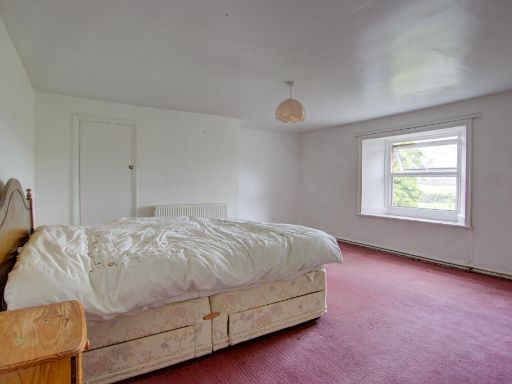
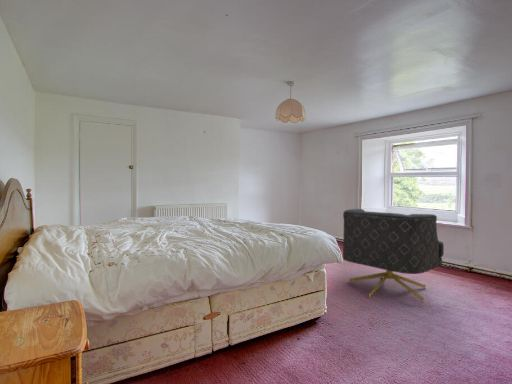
+ armchair (388, 249)
